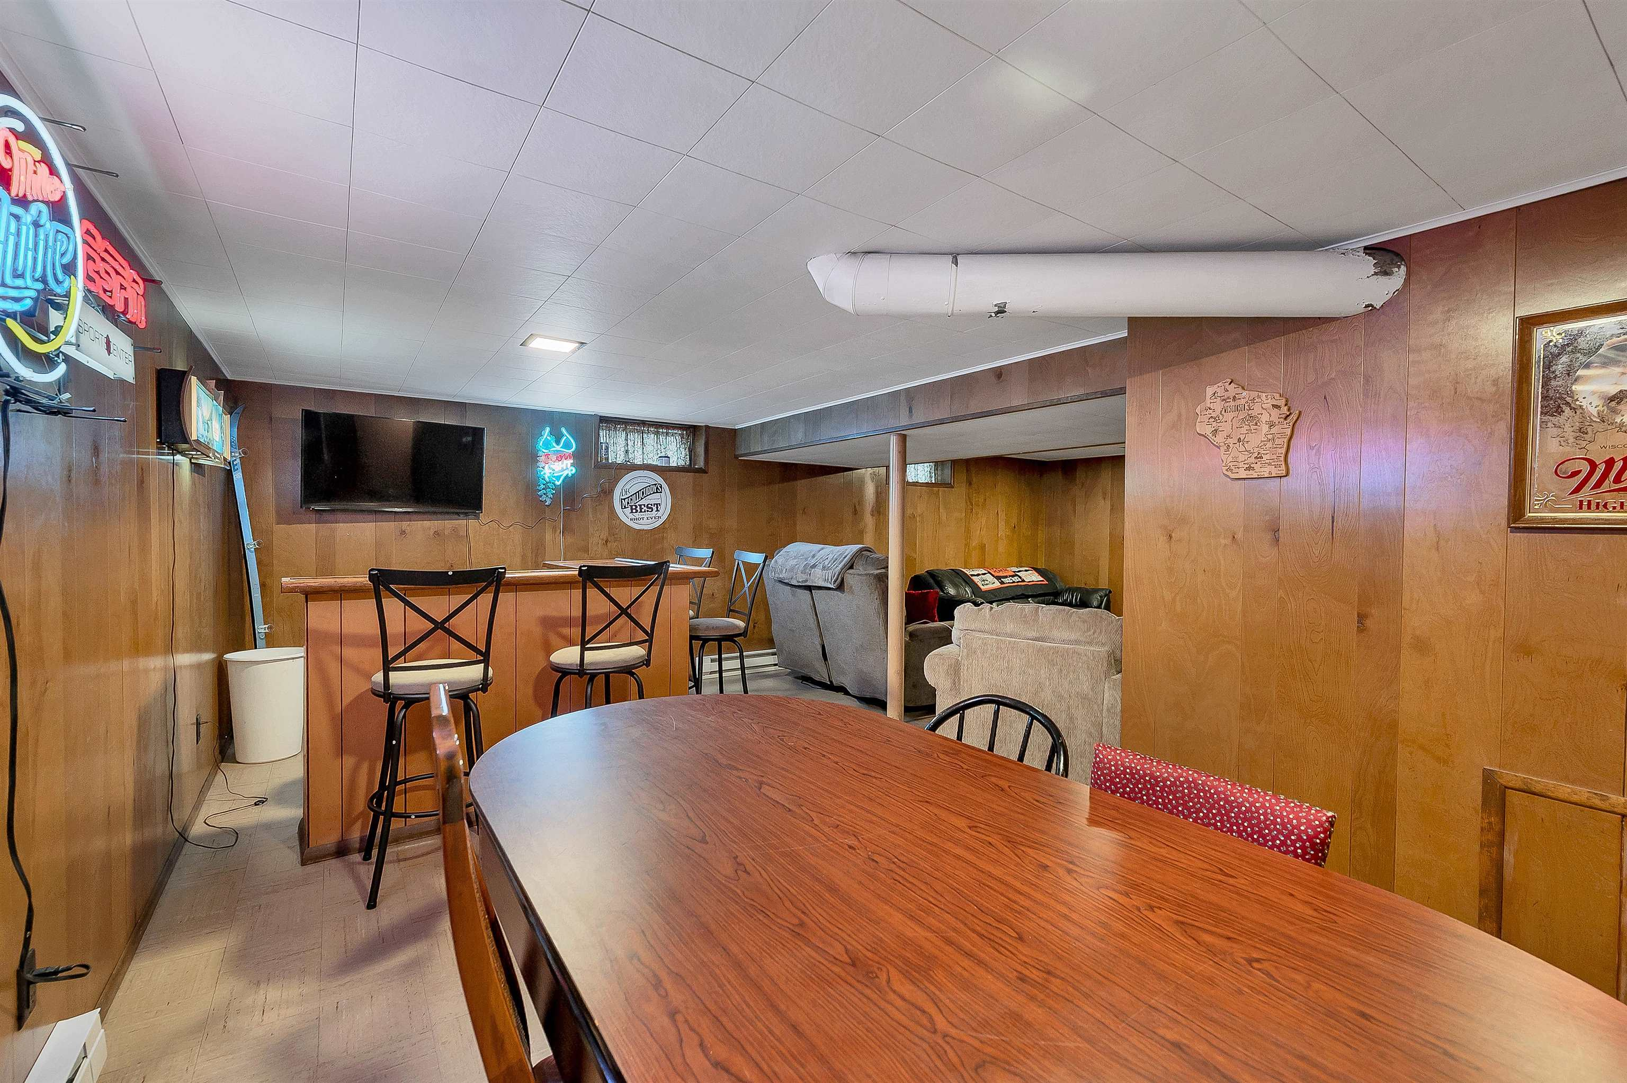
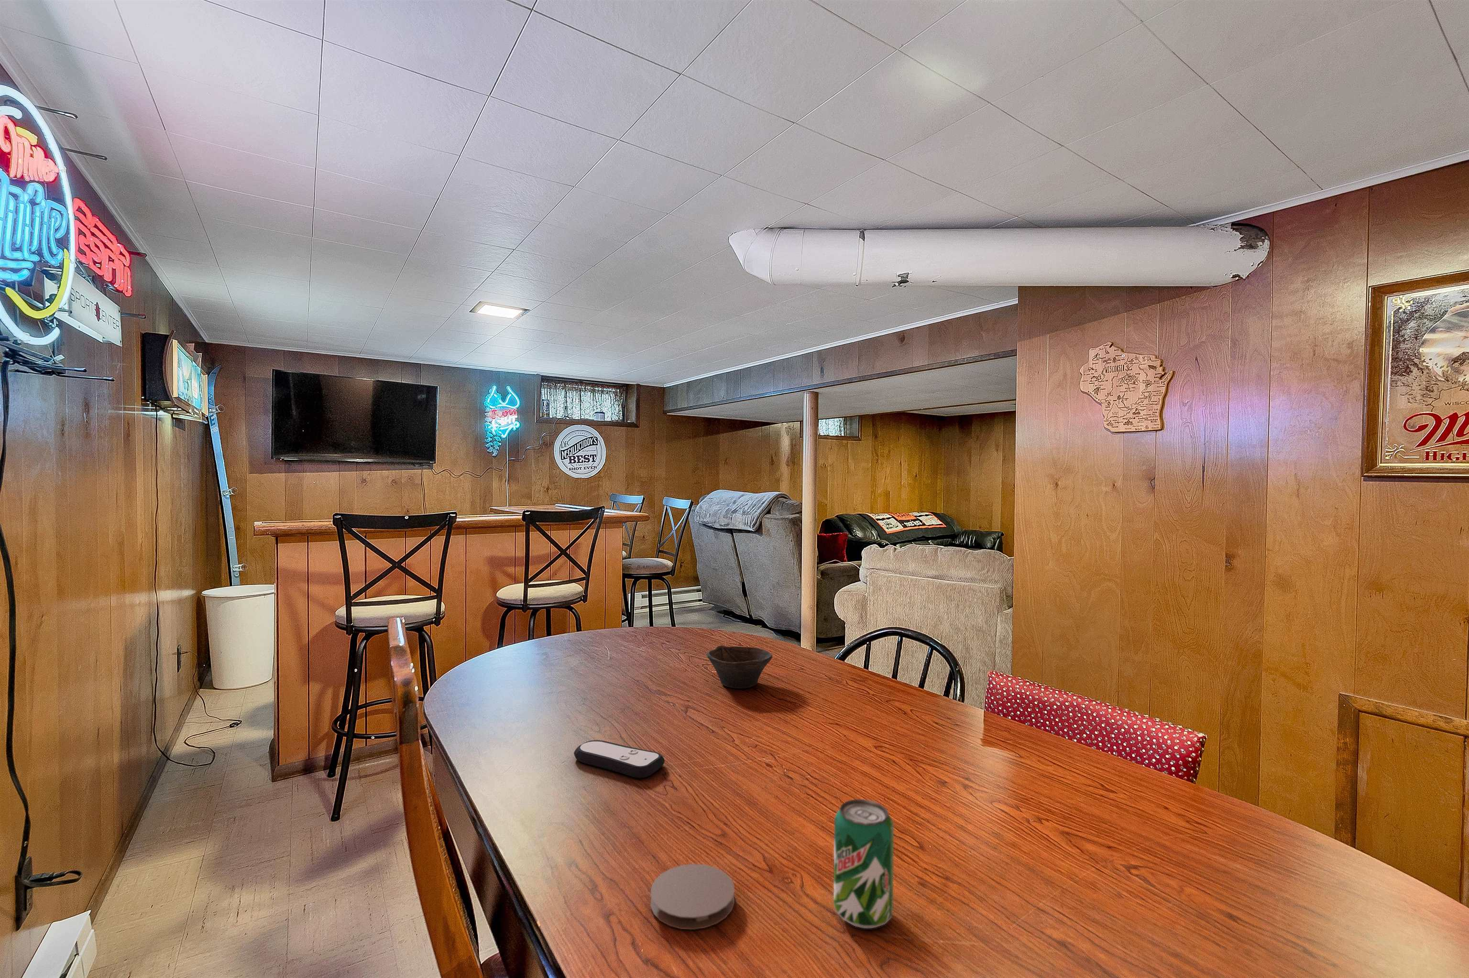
+ bowl (739, 667)
+ beverage can (863, 862)
+ coaster (692, 894)
+ remote control (618, 756)
